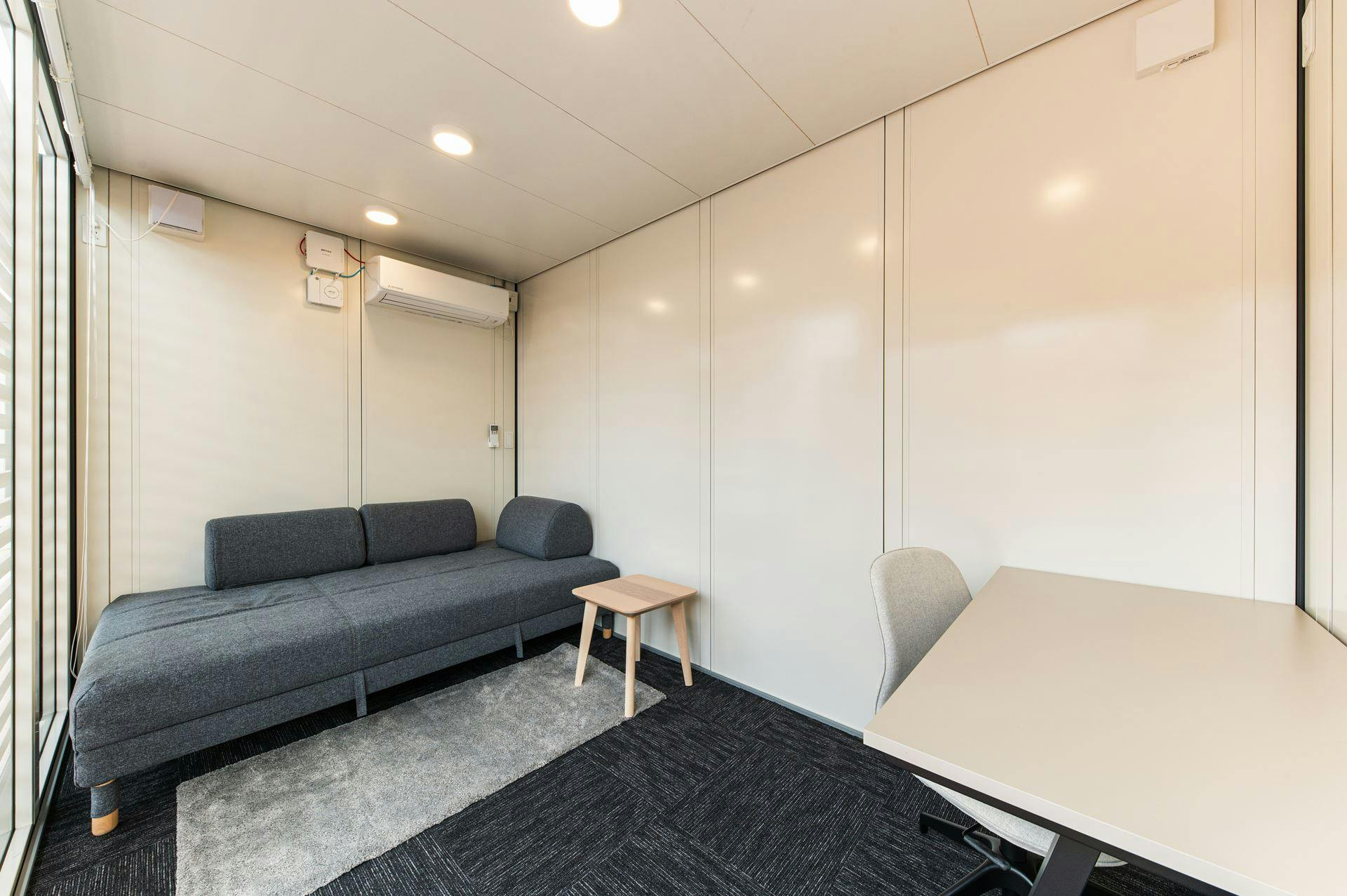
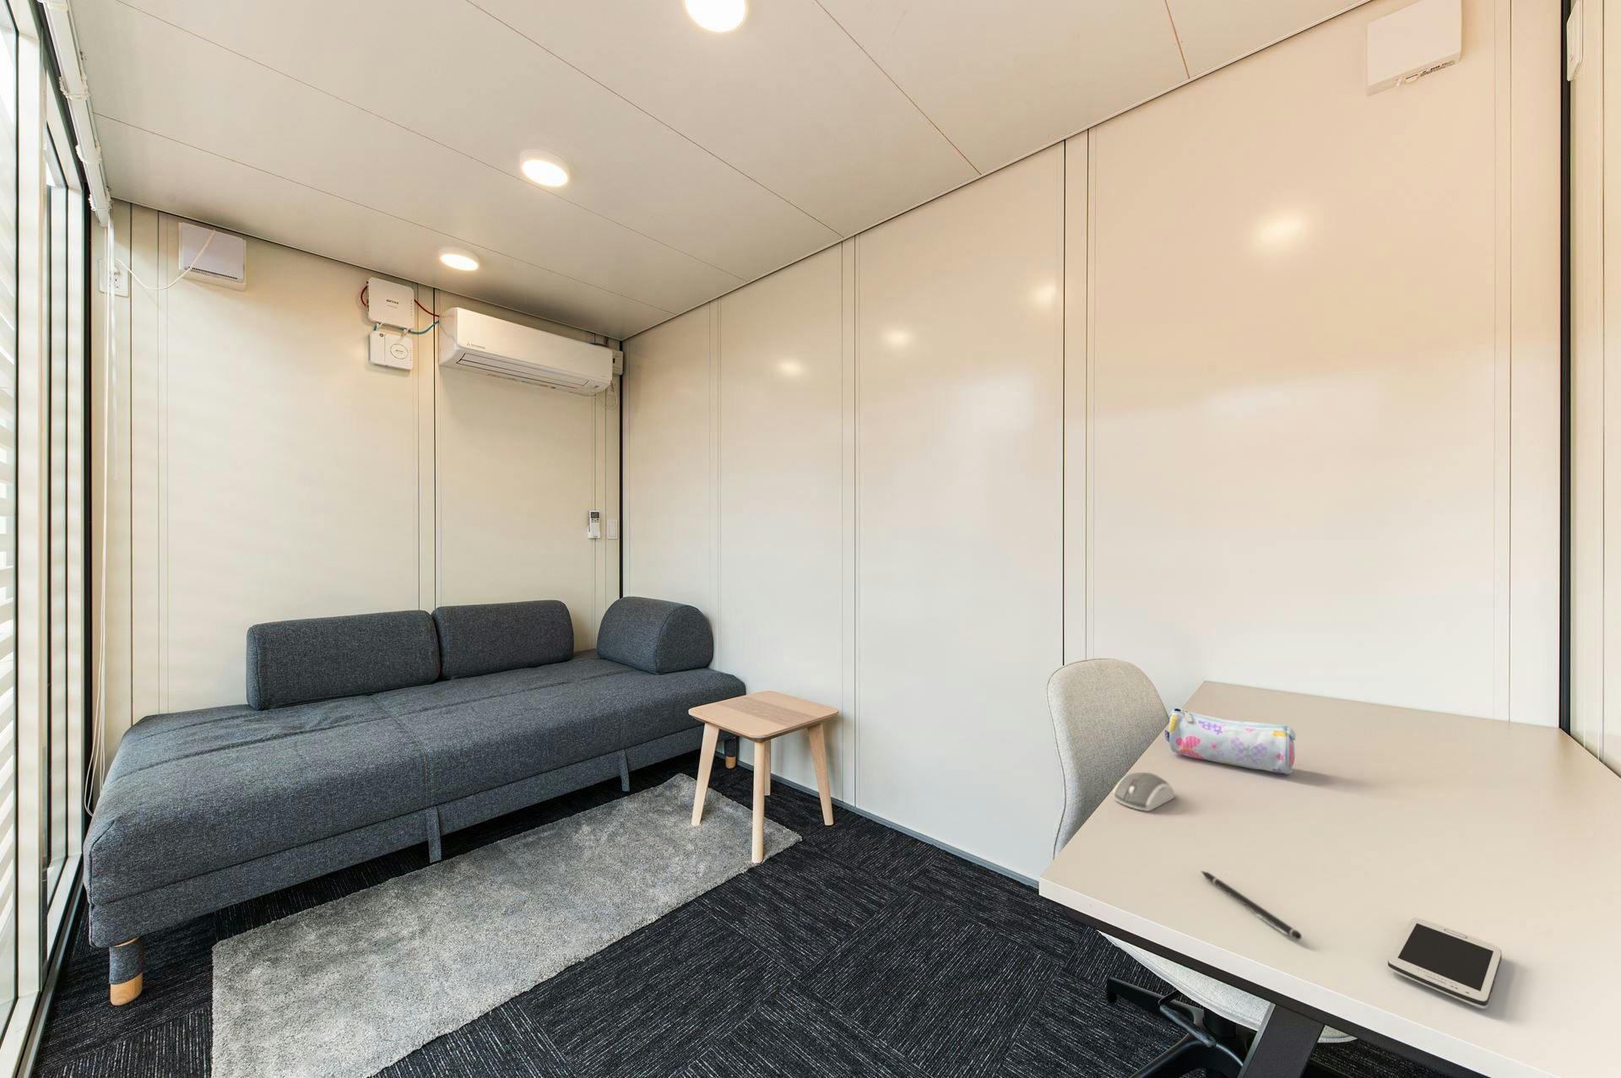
+ pencil case (1229, 739)
+ pen (1244, 900)
+ computer mouse (1144, 786)
+ smartphone (1445, 960)
